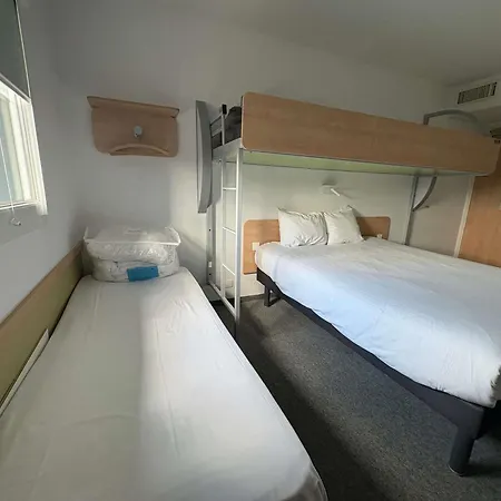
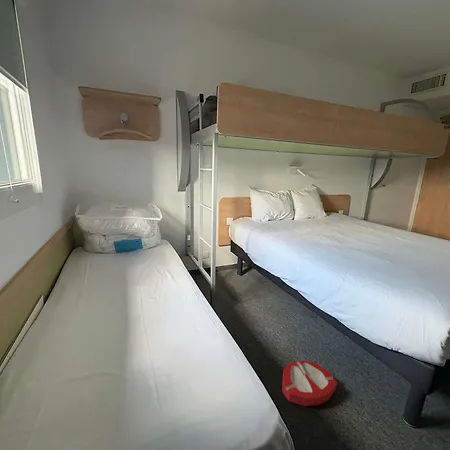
+ ashtray (307, 381)
